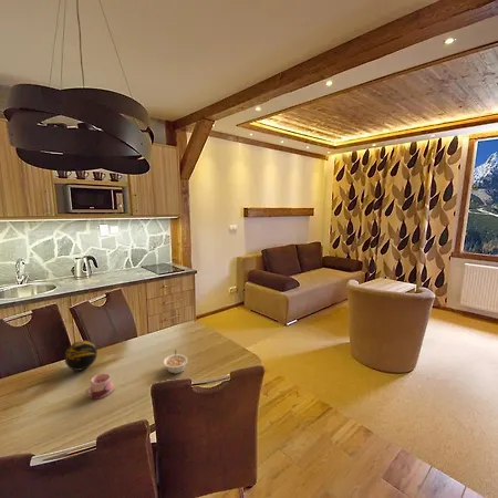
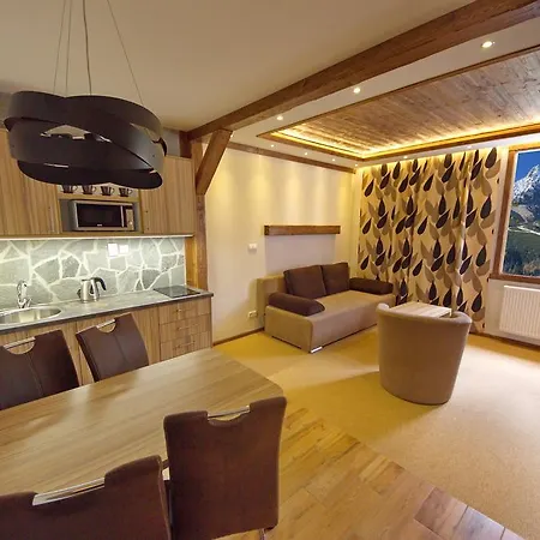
- legume (175, 363)
- decorative orb (81, 354)
- mug (98, 385)
